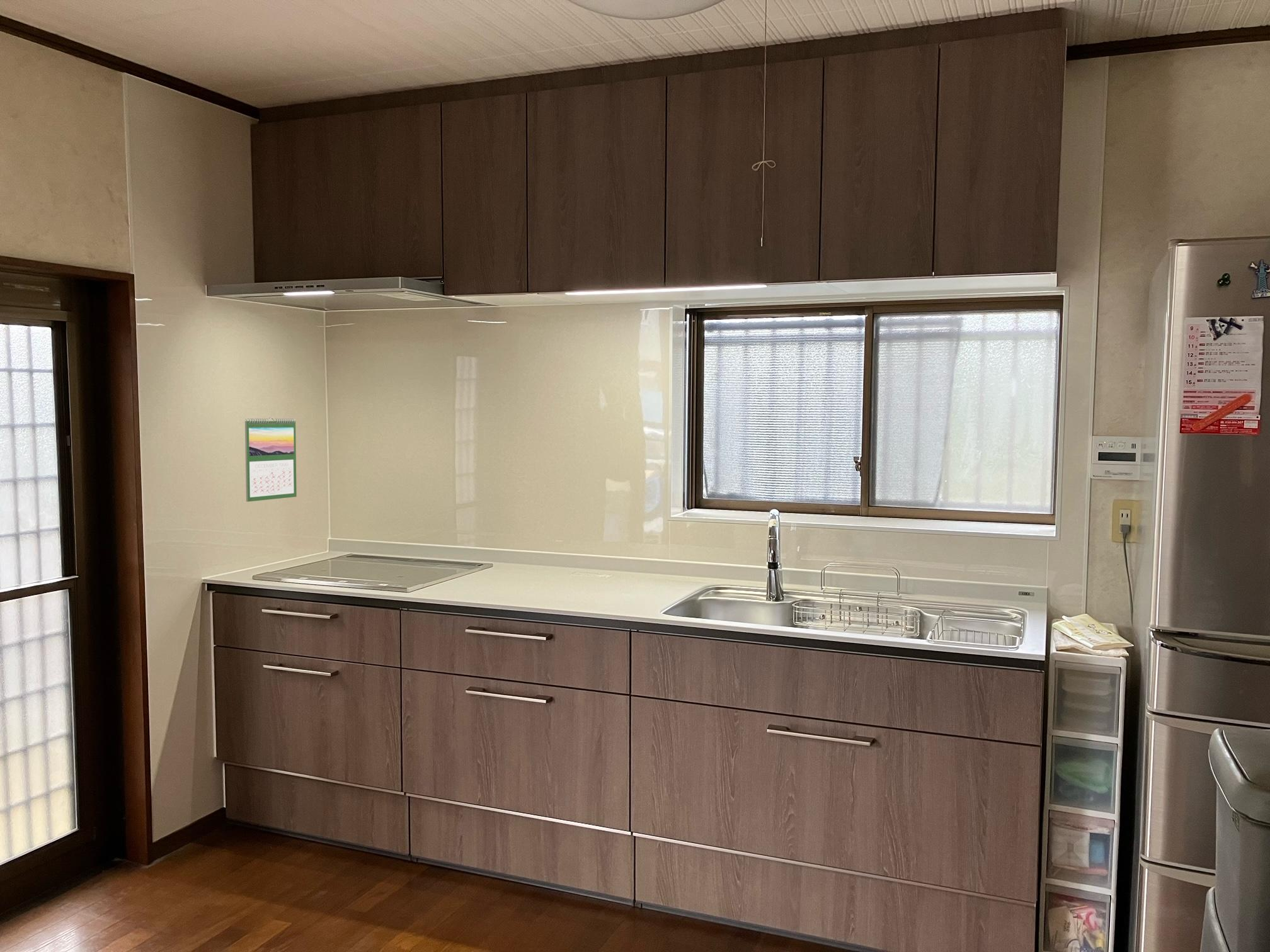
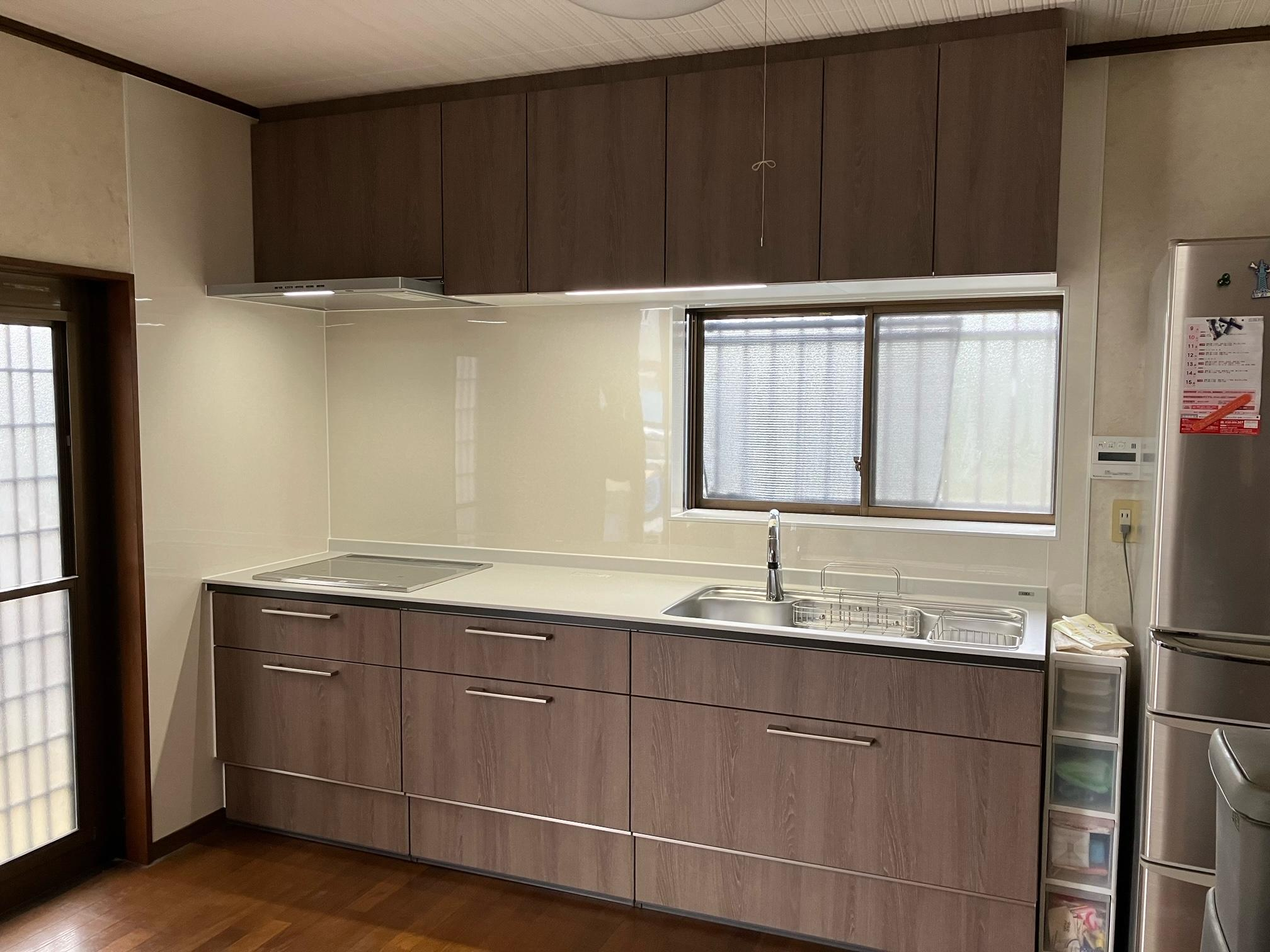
- calendar (272, 458)
